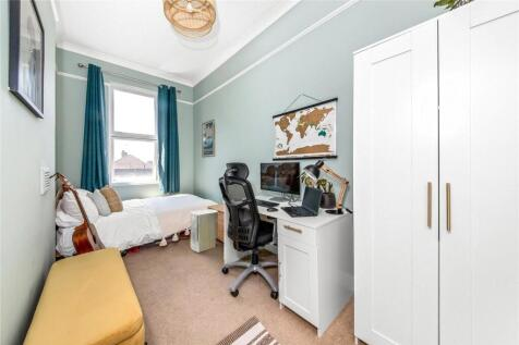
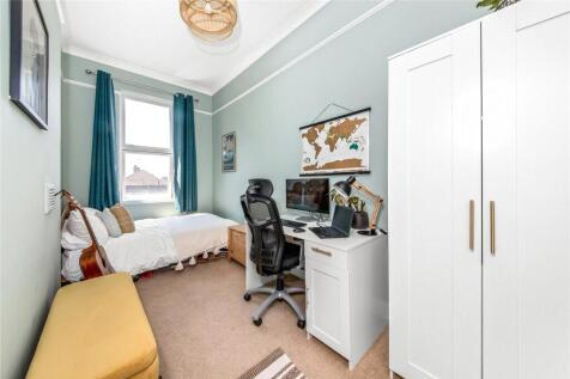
- air purifier (204, 229)
